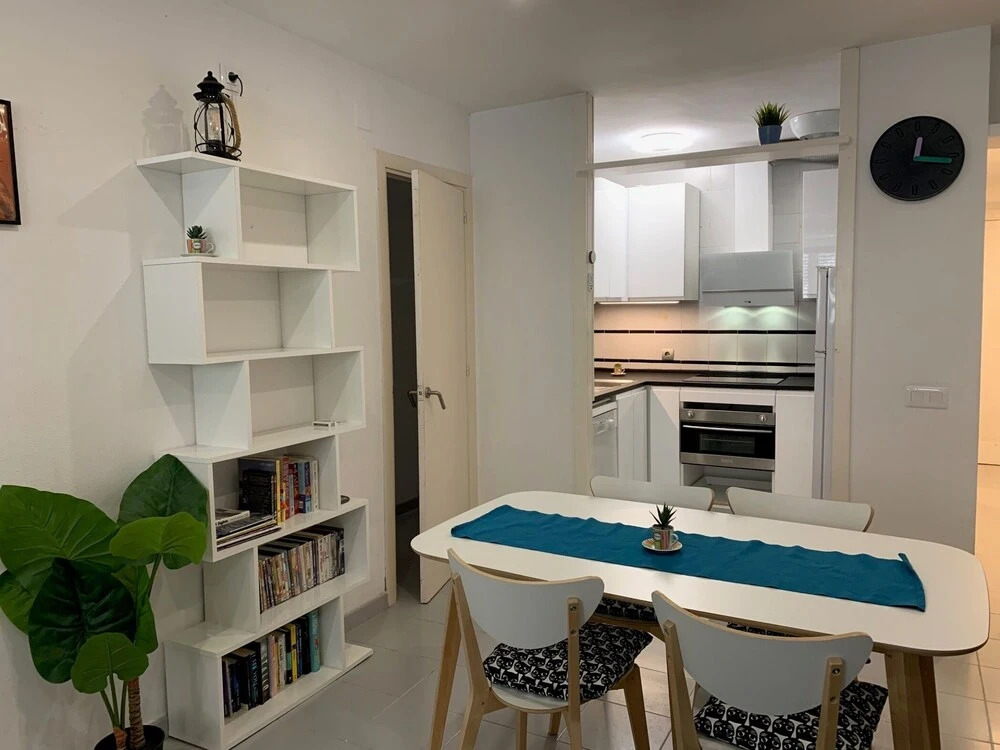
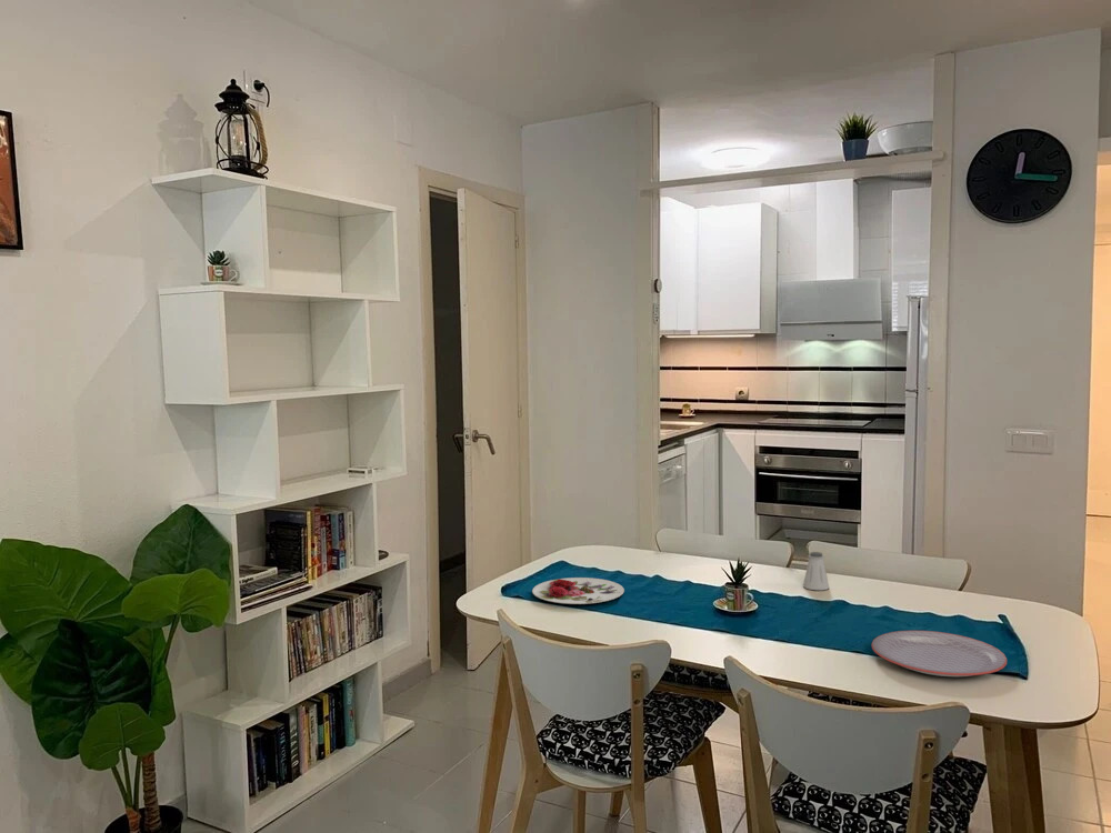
+ saltshaker (815, 570)
+ plate (578, 589)
+ plate (937, 655)
